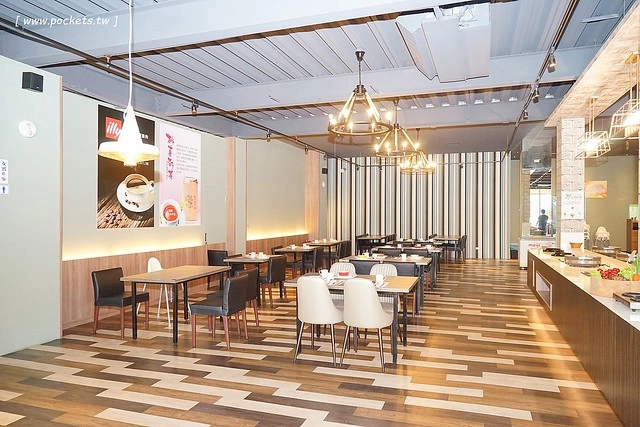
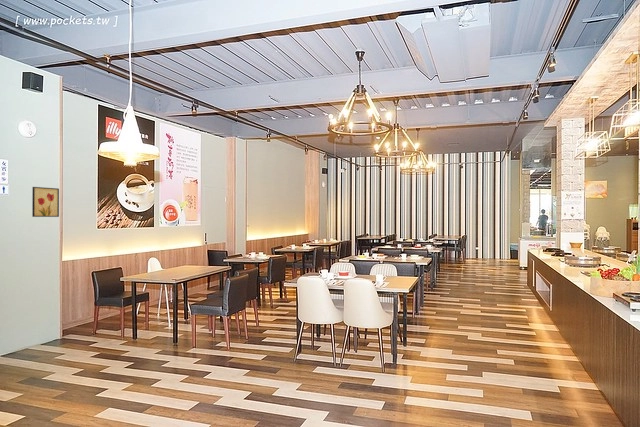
+ wall art (45, 202)
